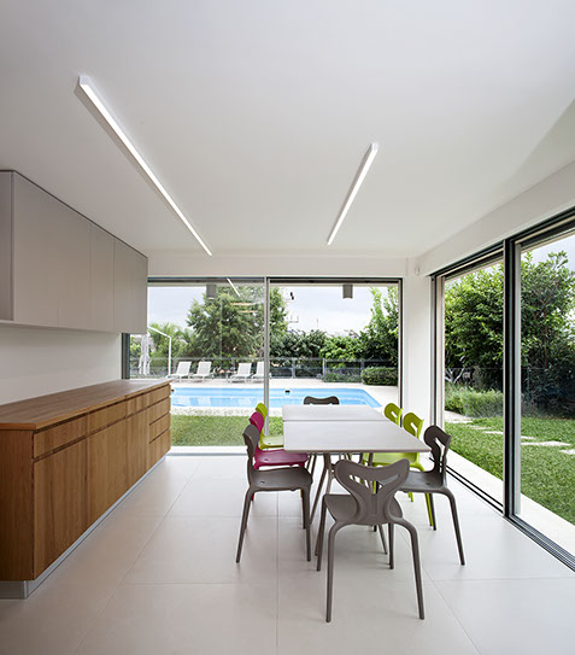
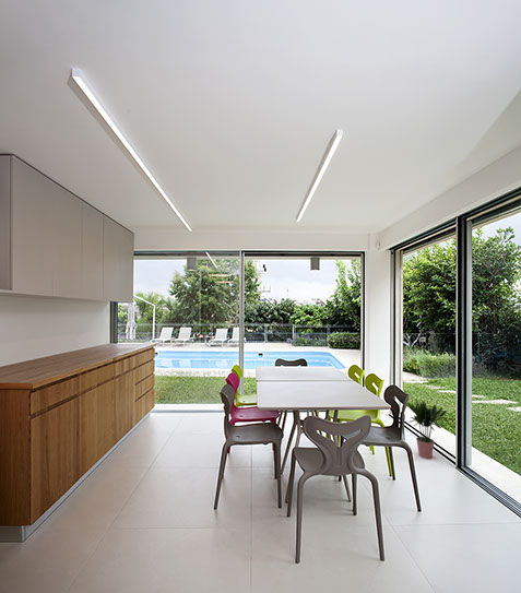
+ potted plant (430, 428)
